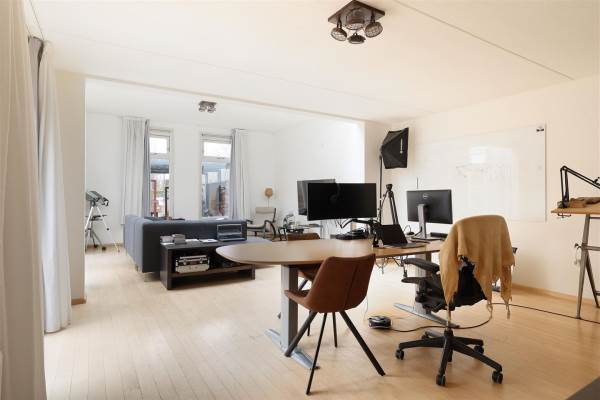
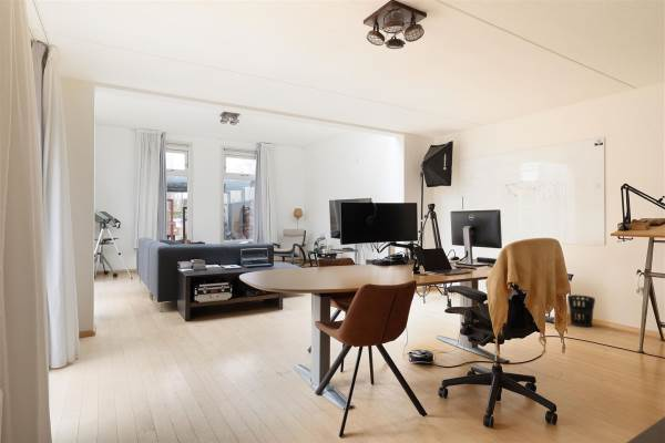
+ wastebasket (581, 310)
